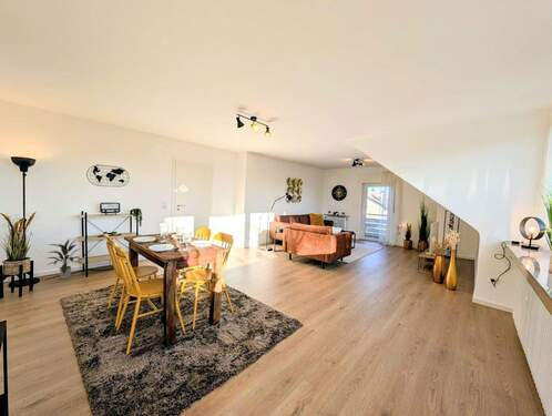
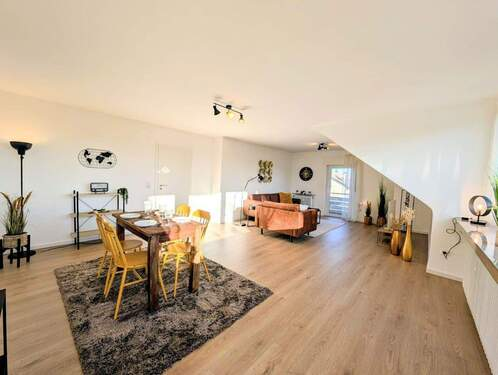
- indoor plant (64, 258)
